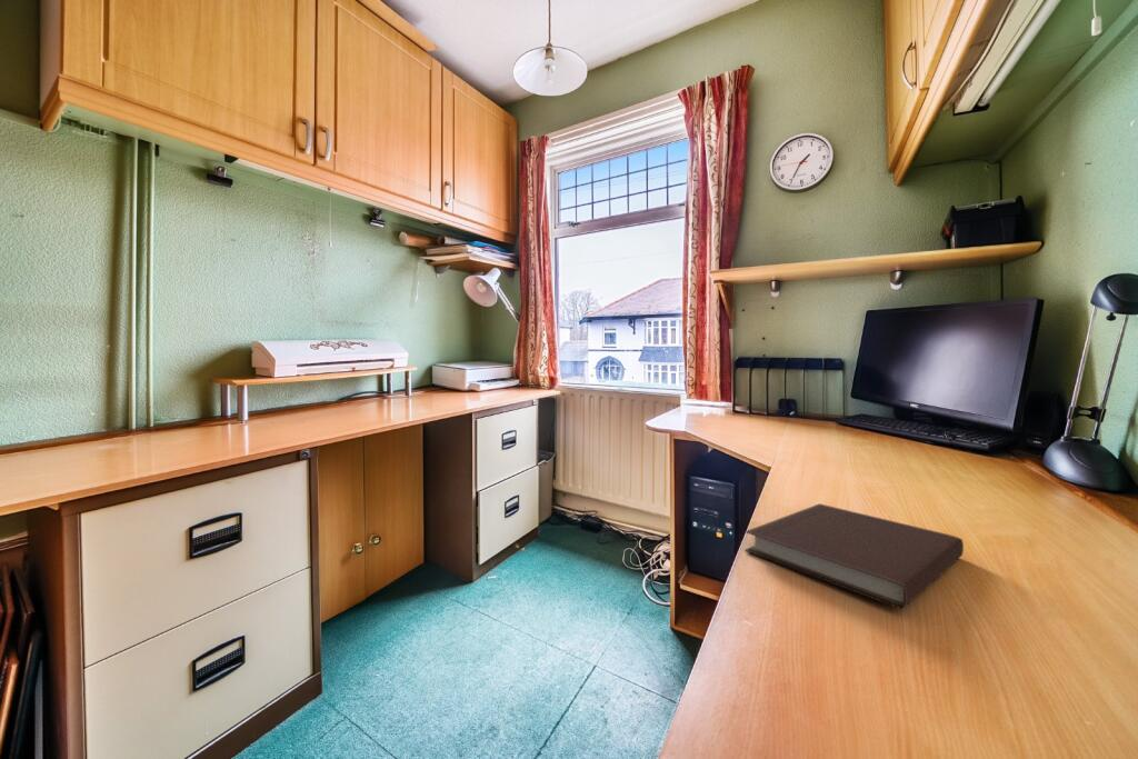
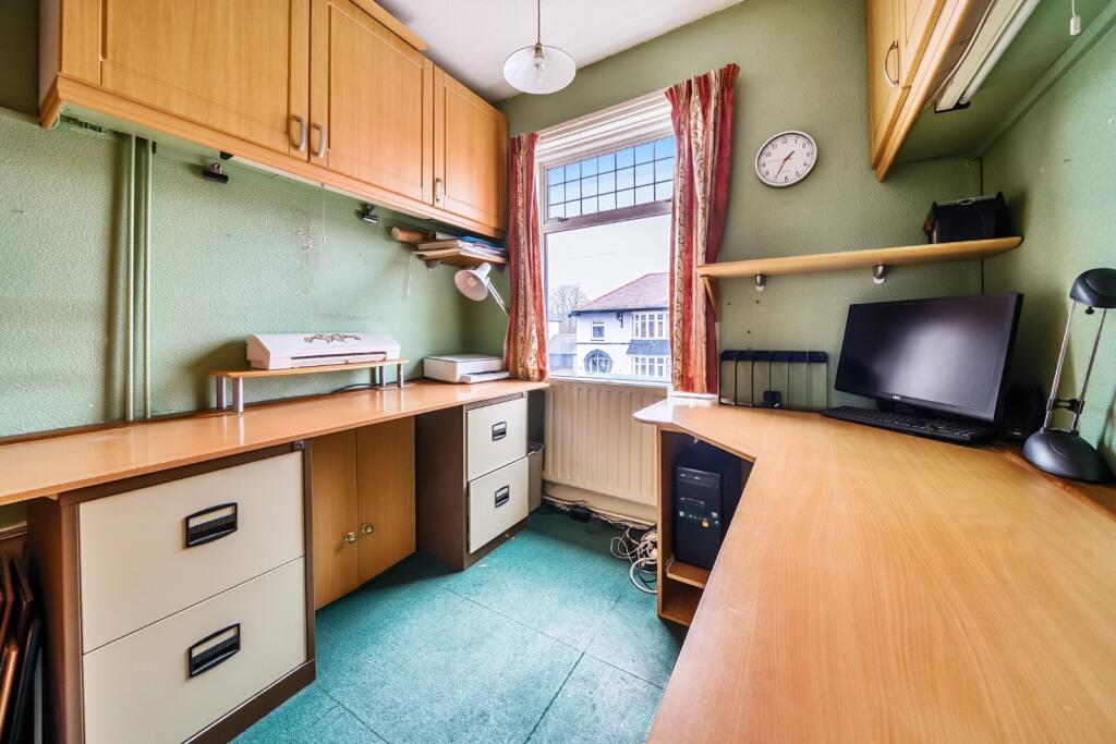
- notebook (851, 543)
